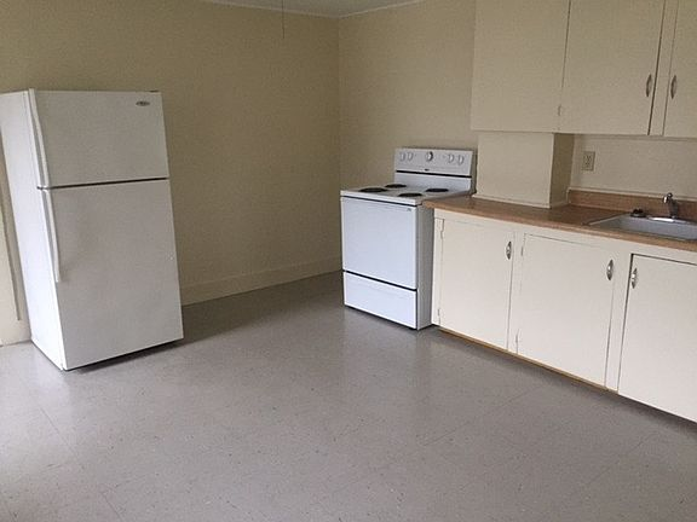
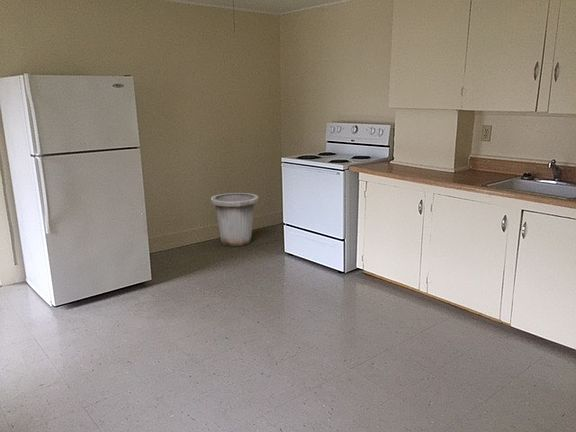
+ trash can (235, 220)
